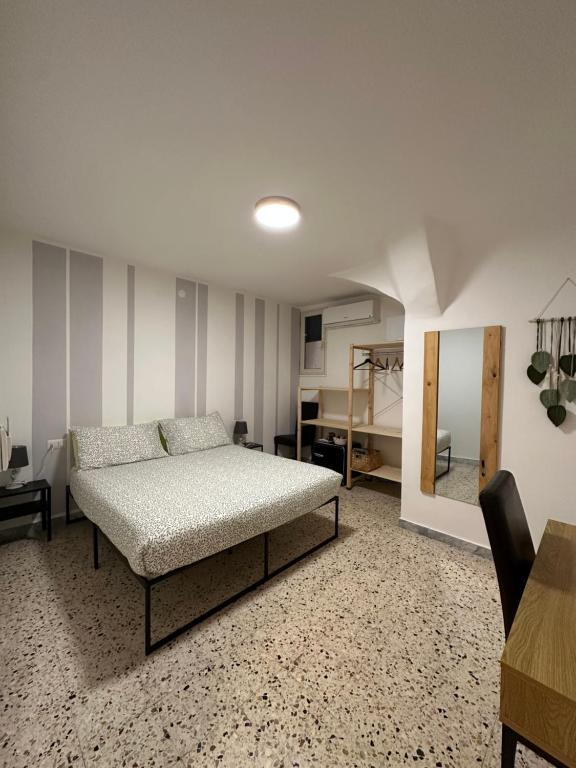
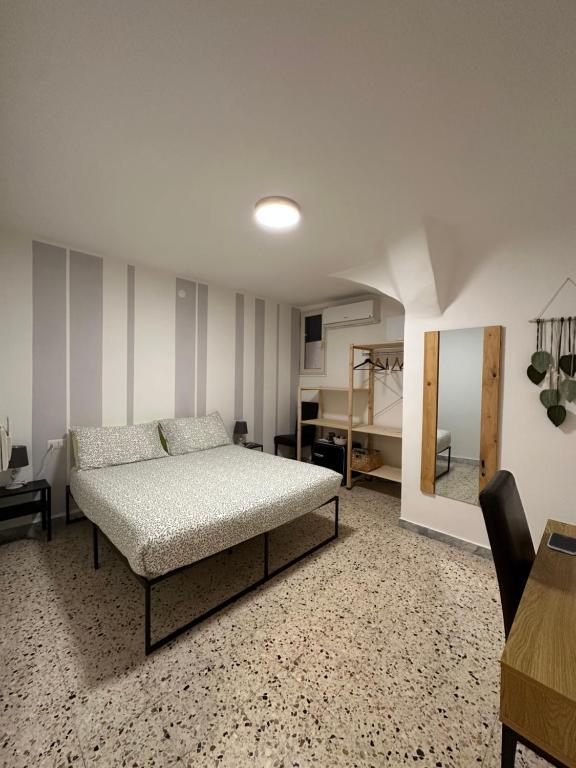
+ smartphone (563, 543)
